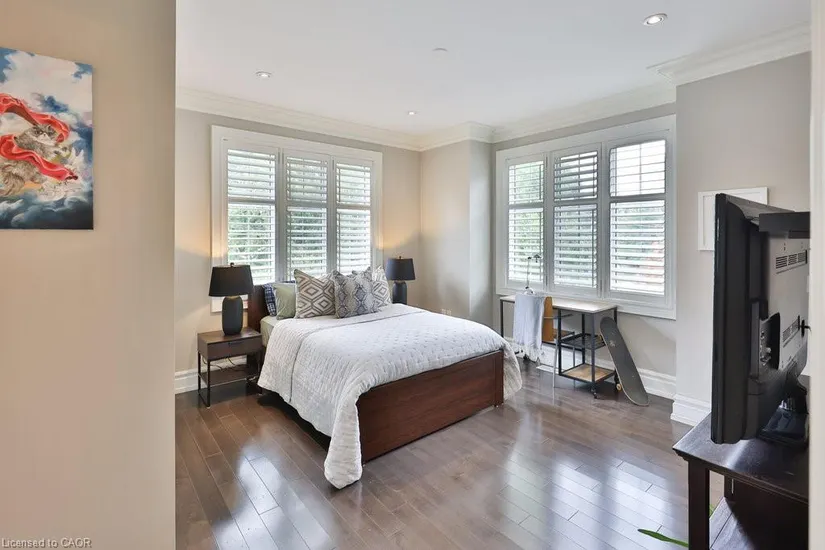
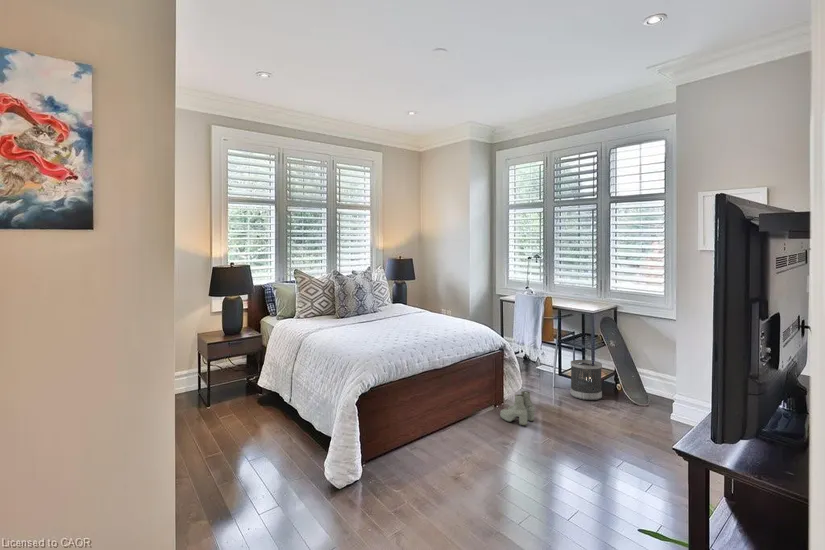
+ boots (517, 405)
+ wastebasket (585, 379)
